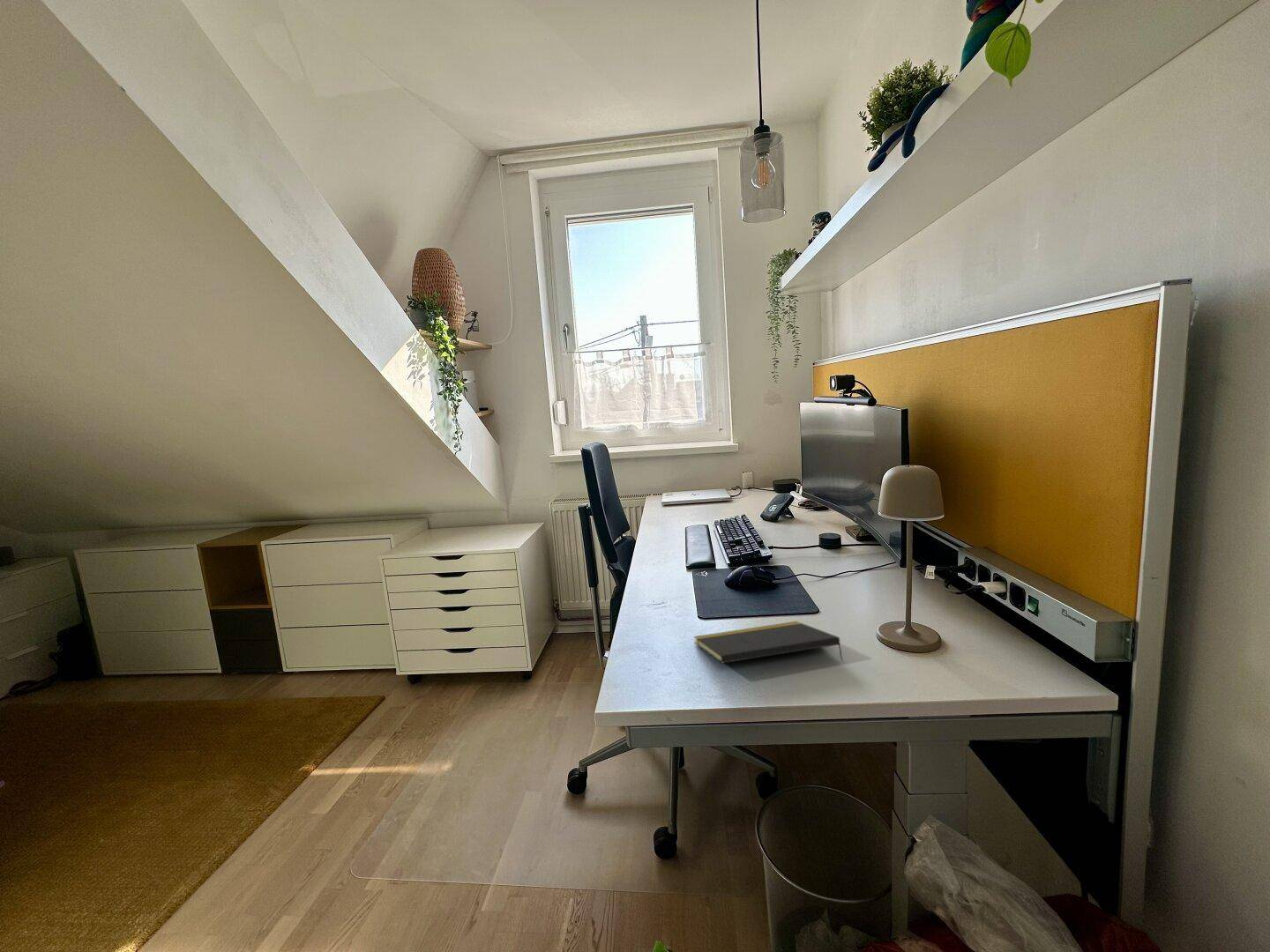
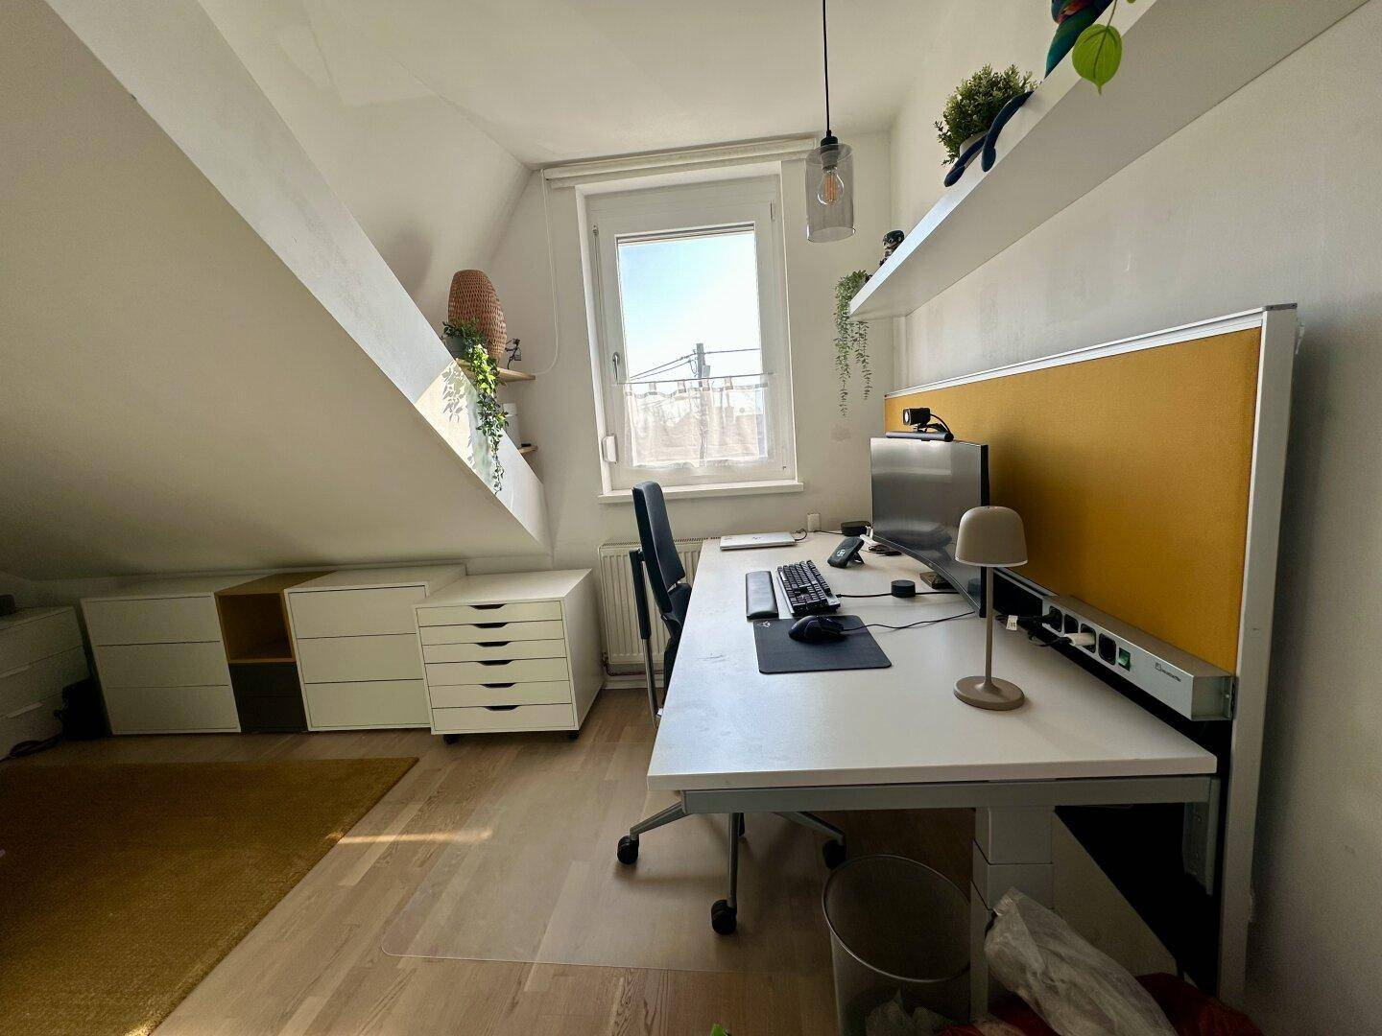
- notepad (763, 640)
